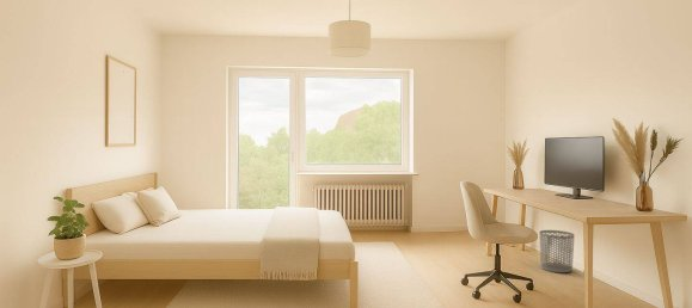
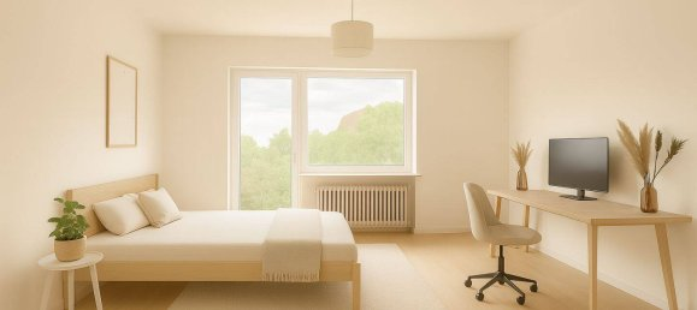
- waste bin (556, 251)
